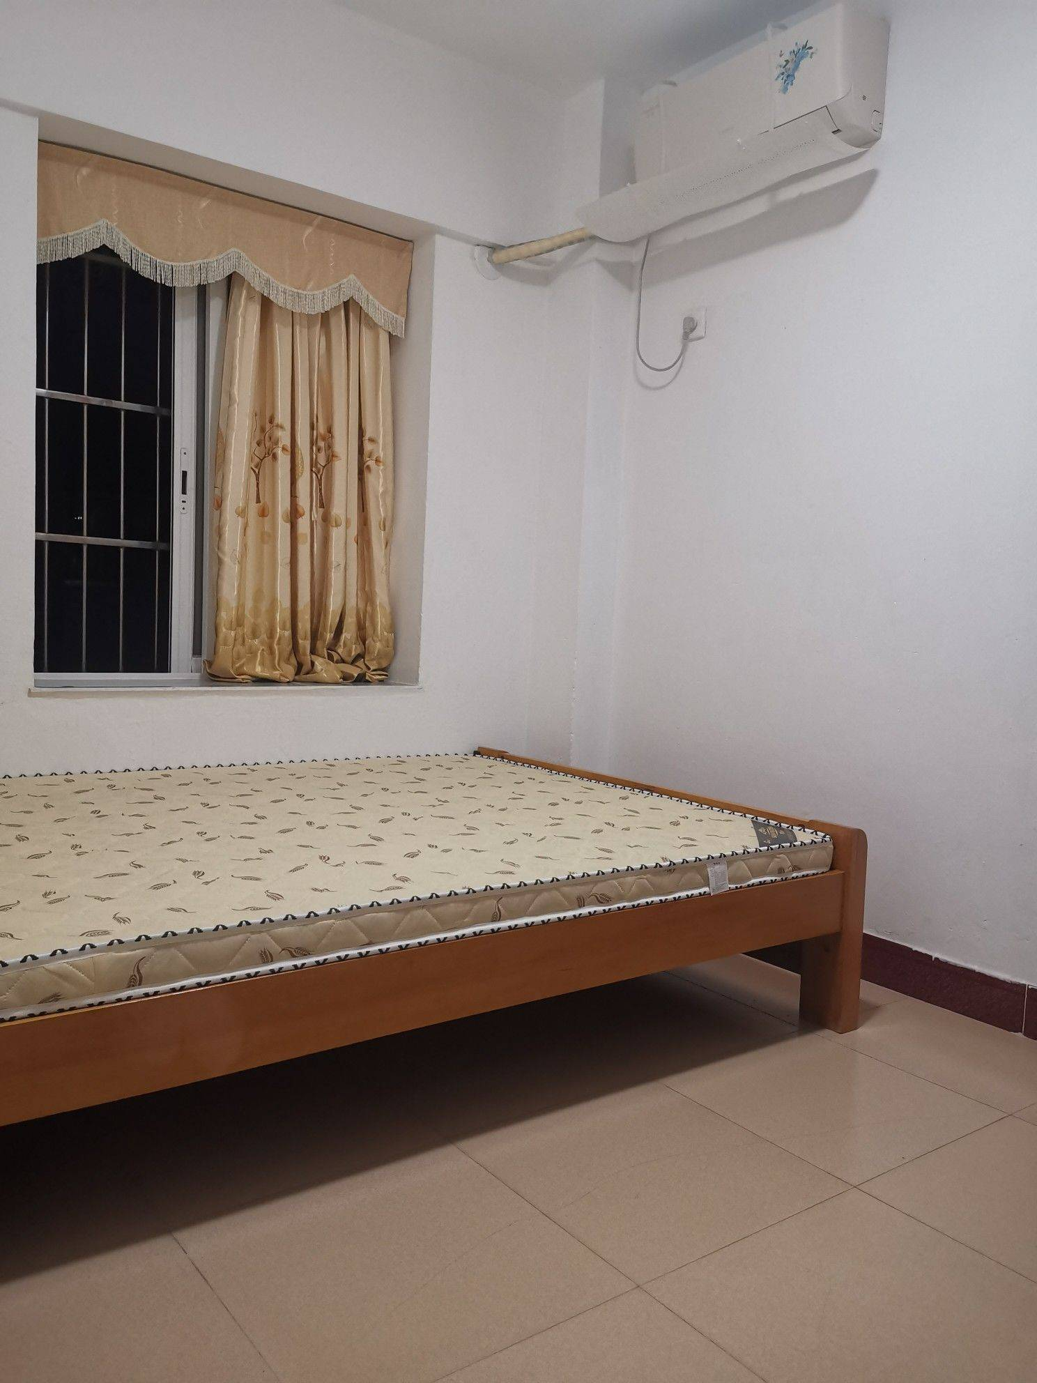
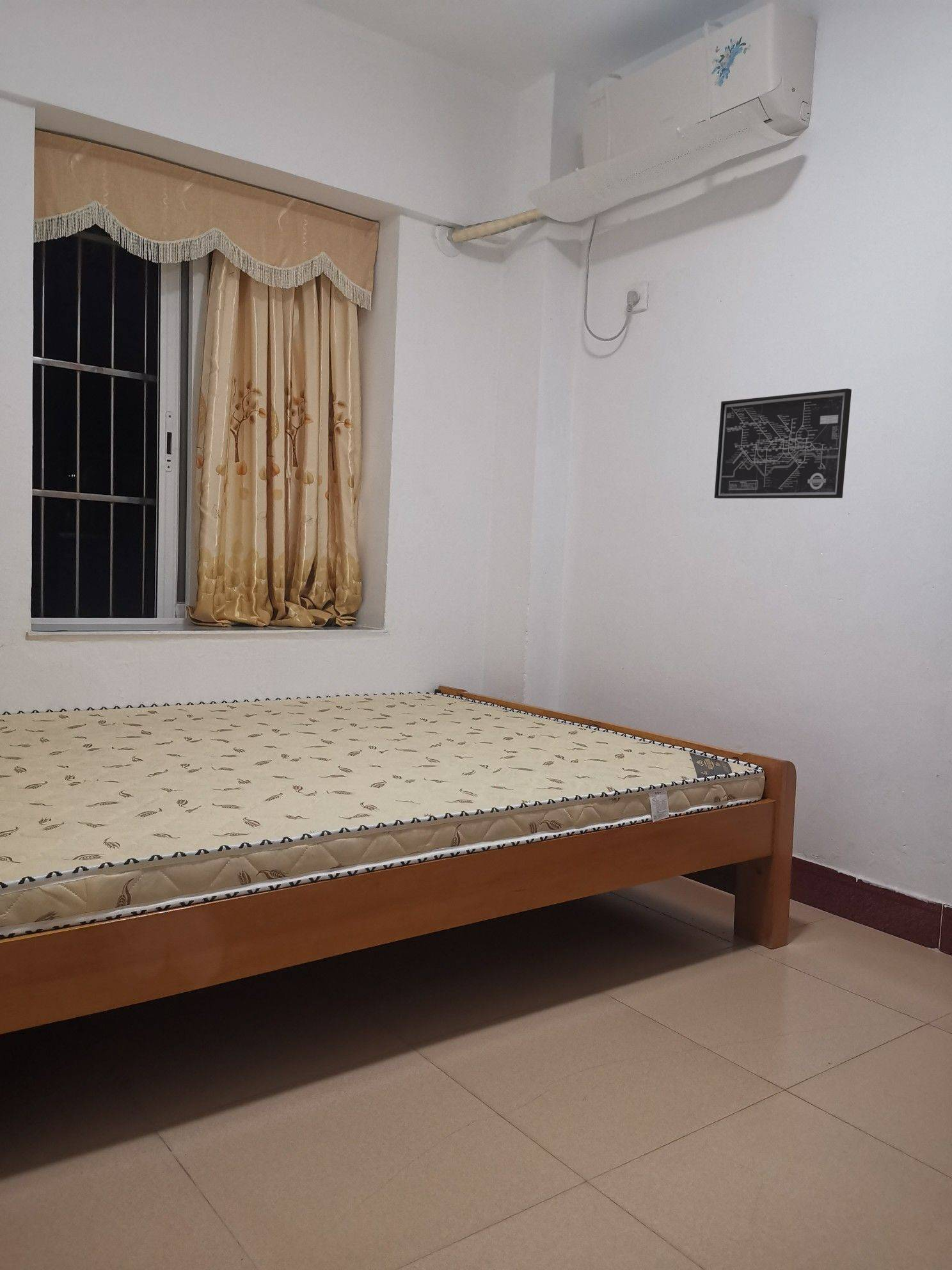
+ wall art (778, 447)
